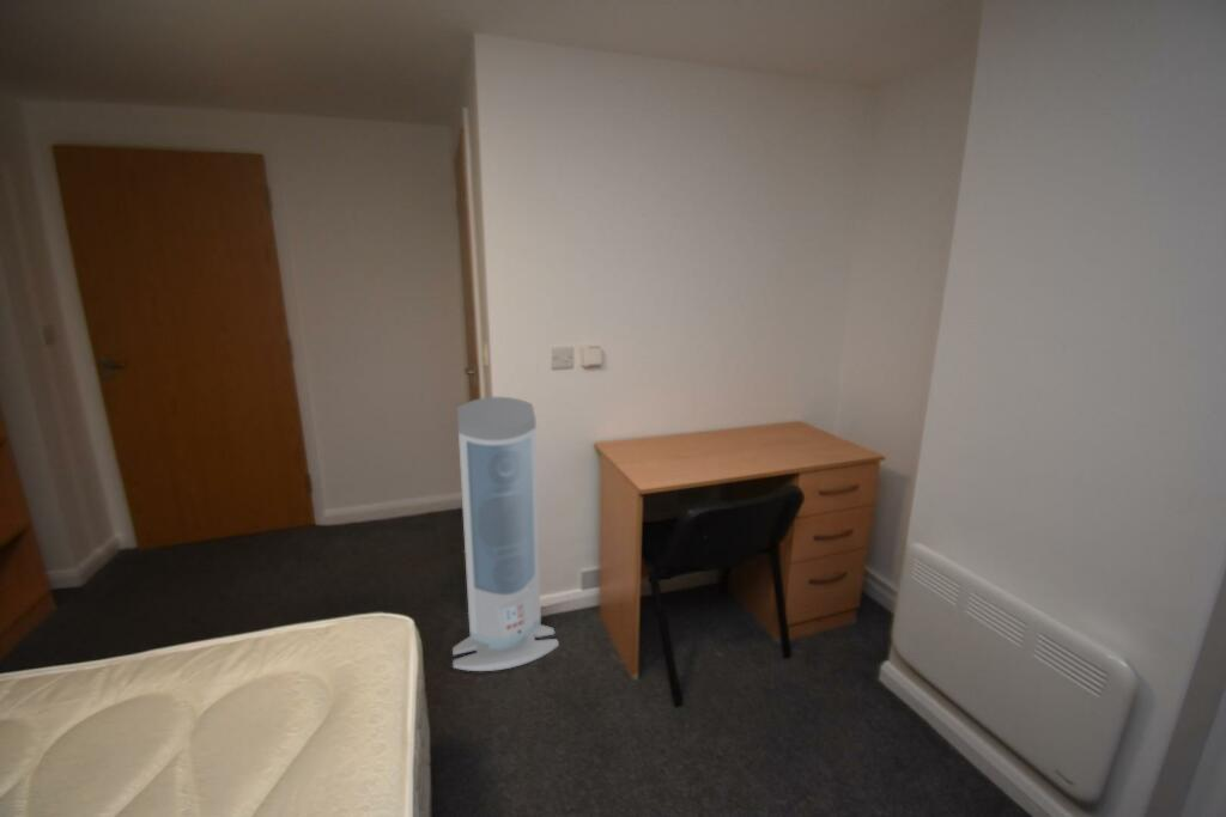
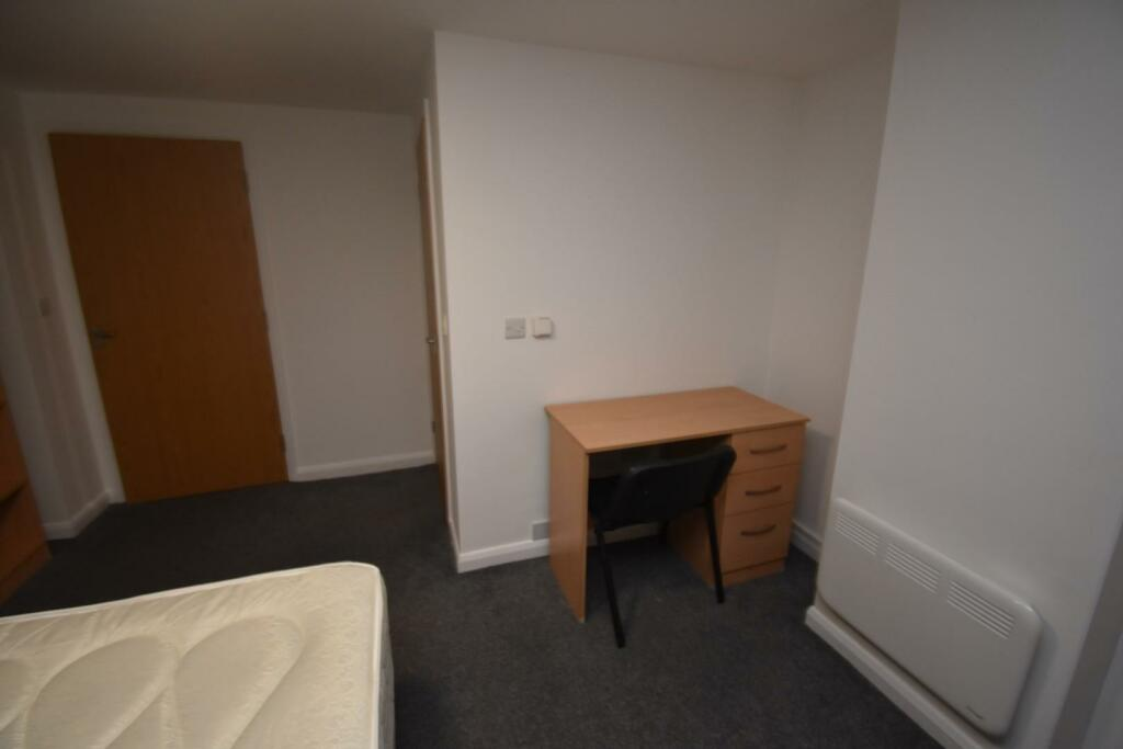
- air purifier (500, 530)
